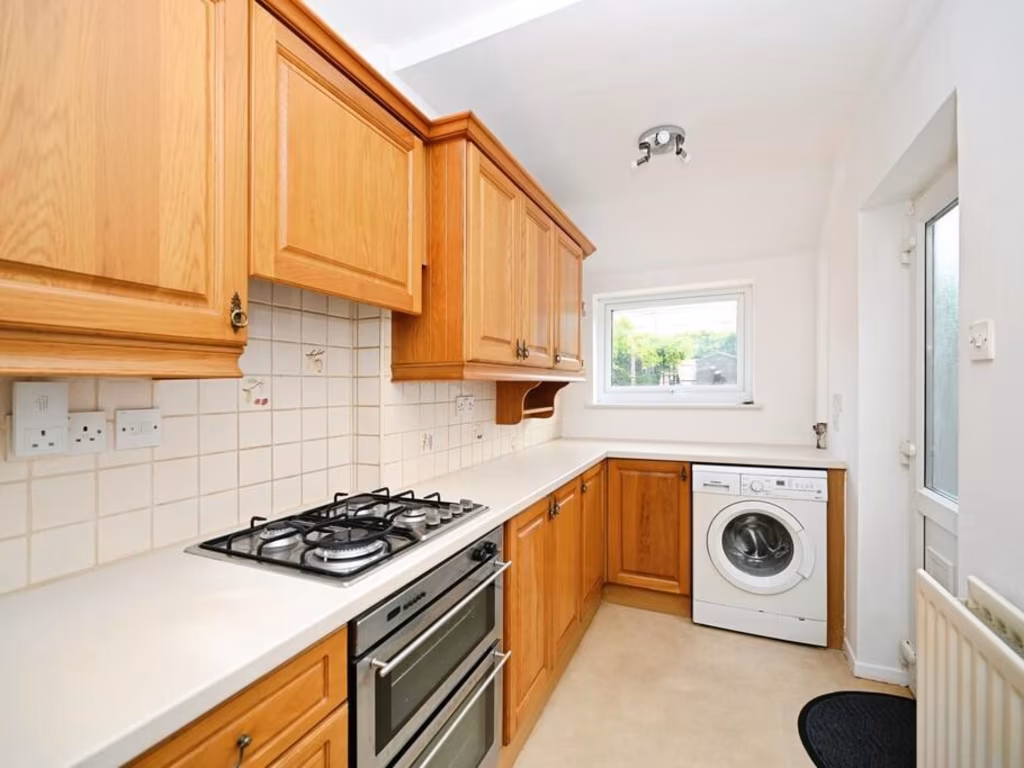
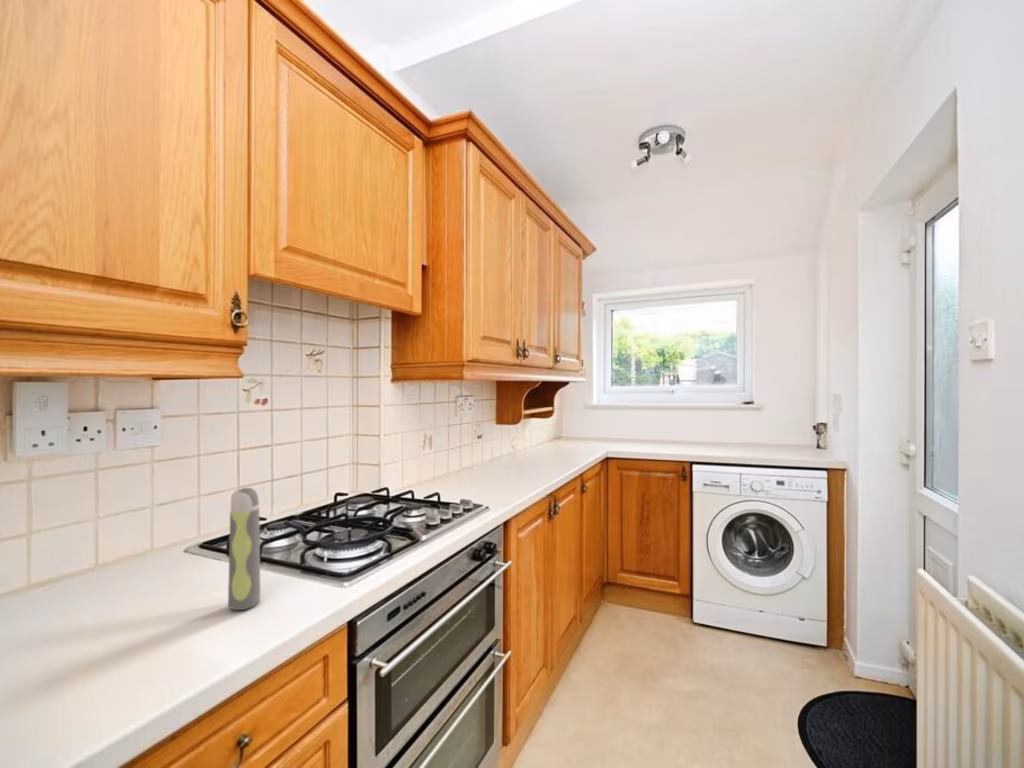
+ spray bottle (244, 547)
